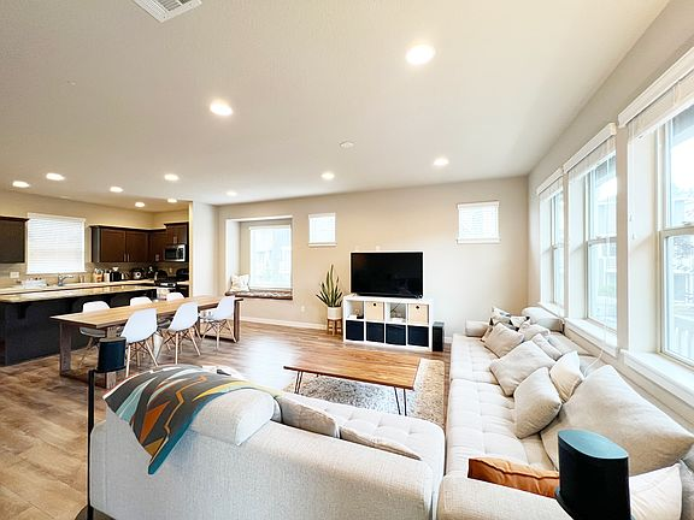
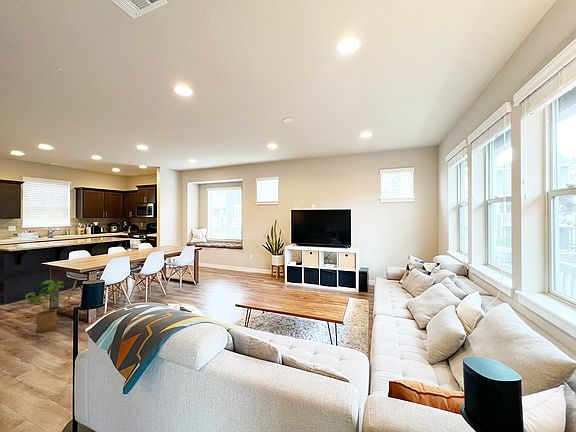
+ house plant (43, 305)
